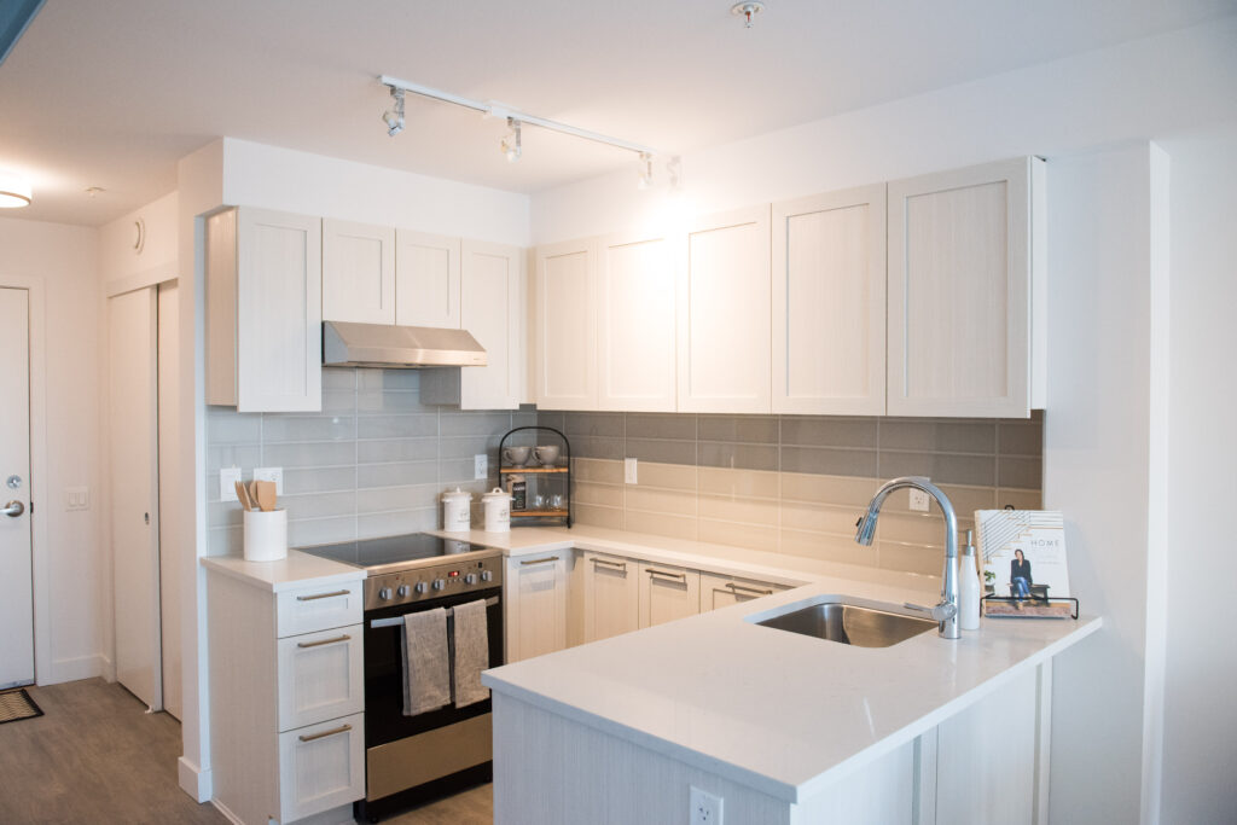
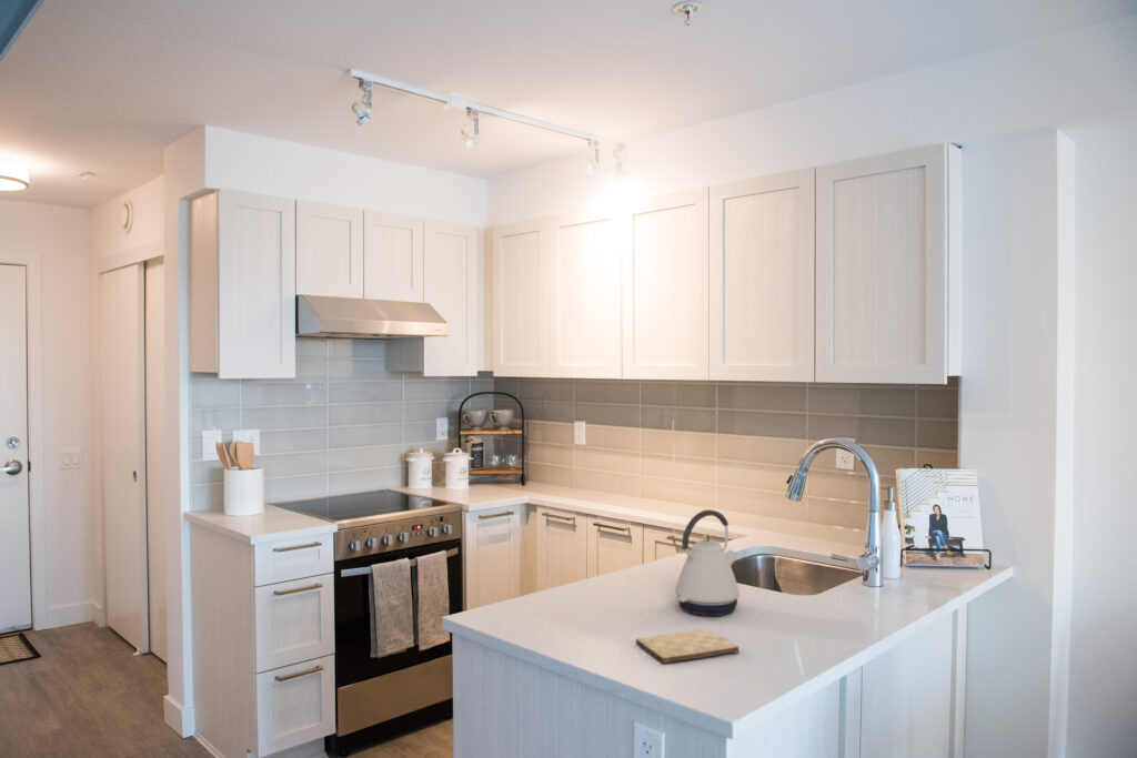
+ kettle (708, 558)
+ cutting board (686, 645)
